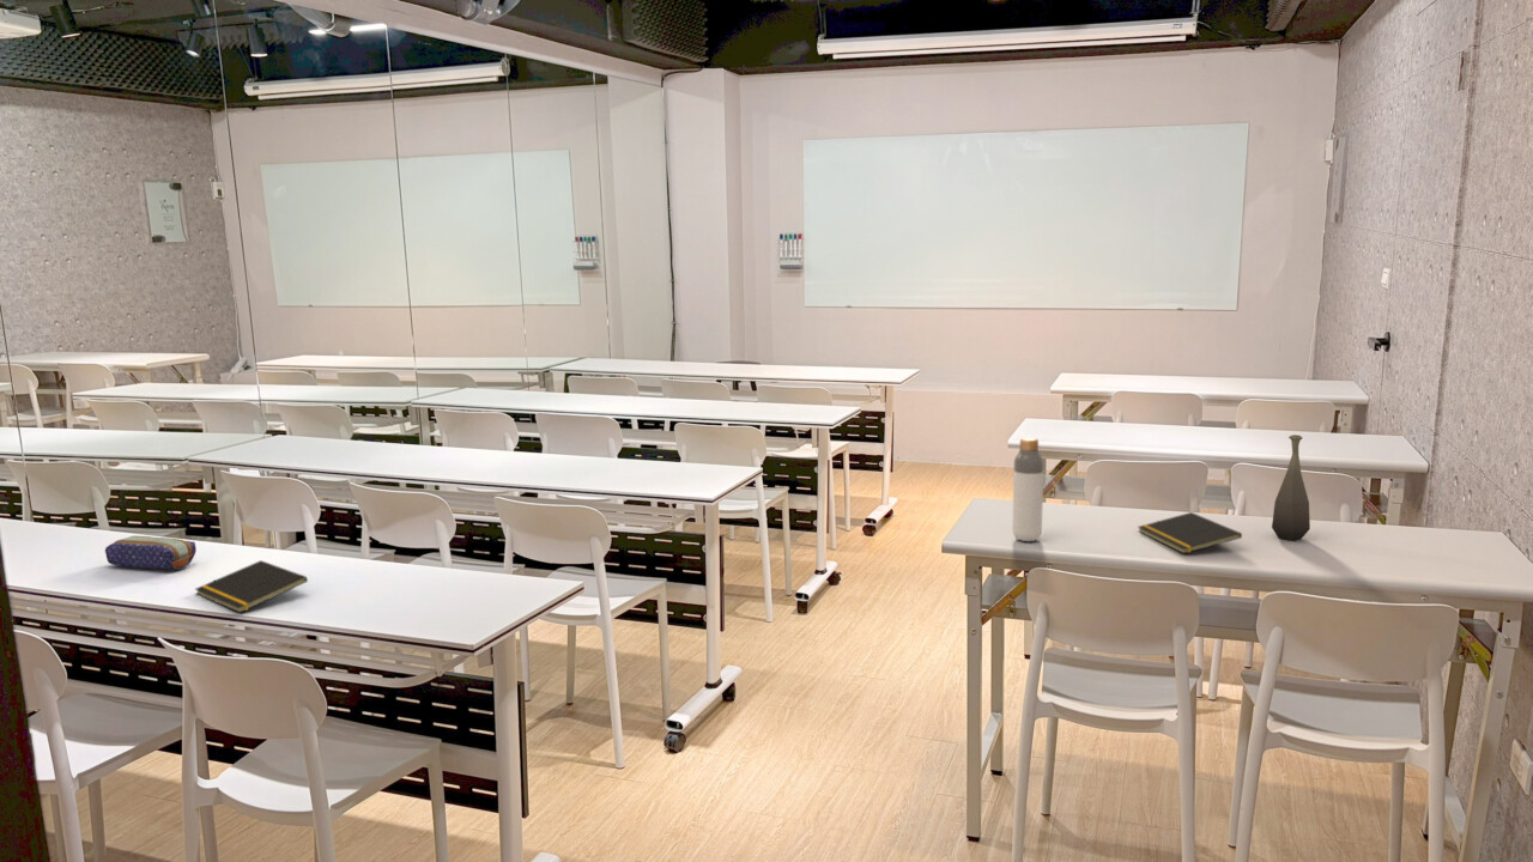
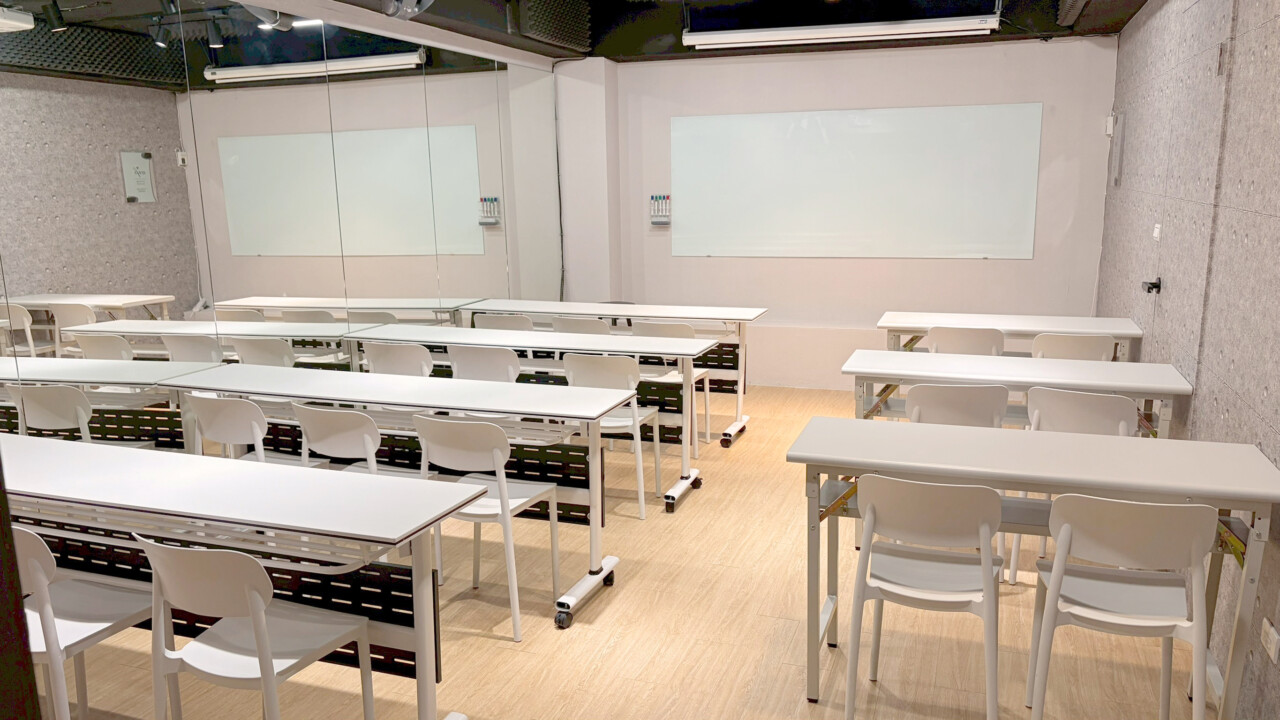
- notepad (1187, 532)
- bottle (1293, 486)
- notepad (250, 584)
- bottle (1028, 488)
- pencil case (151, 552)
